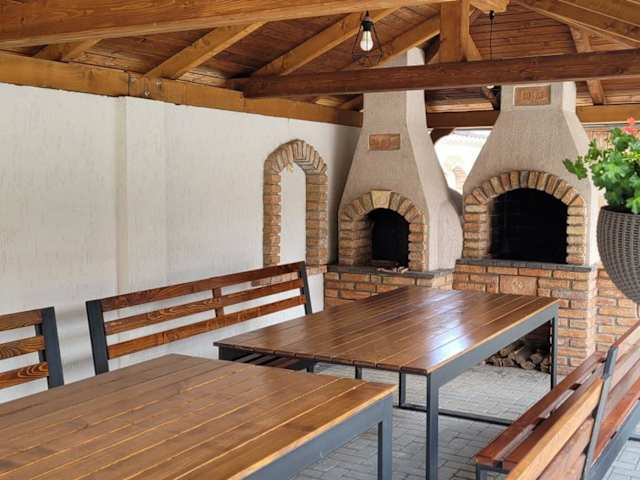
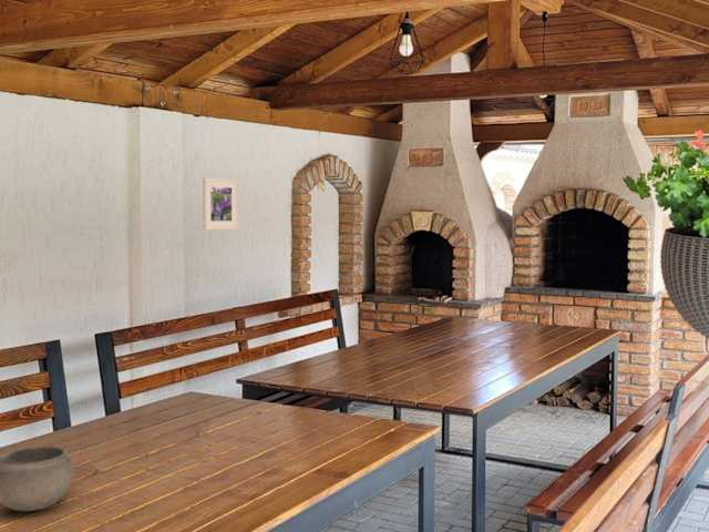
+ bowl (31, 480)
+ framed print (220, 204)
